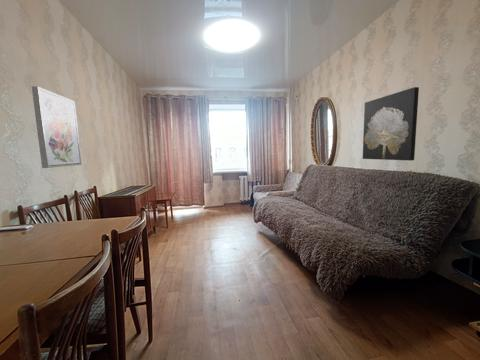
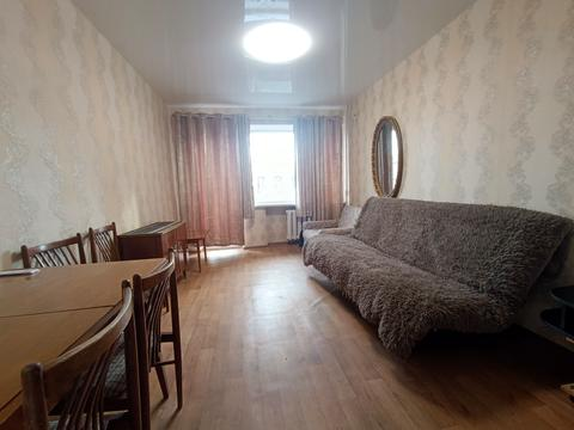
- wall art (386, 128)
- wall art (60, 131)
